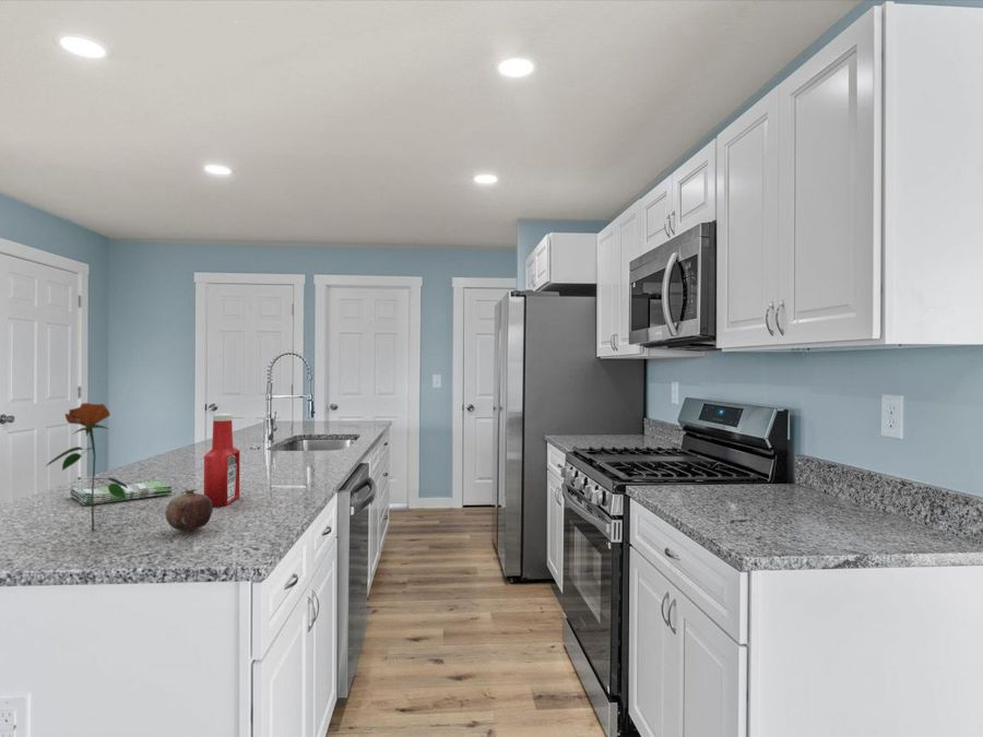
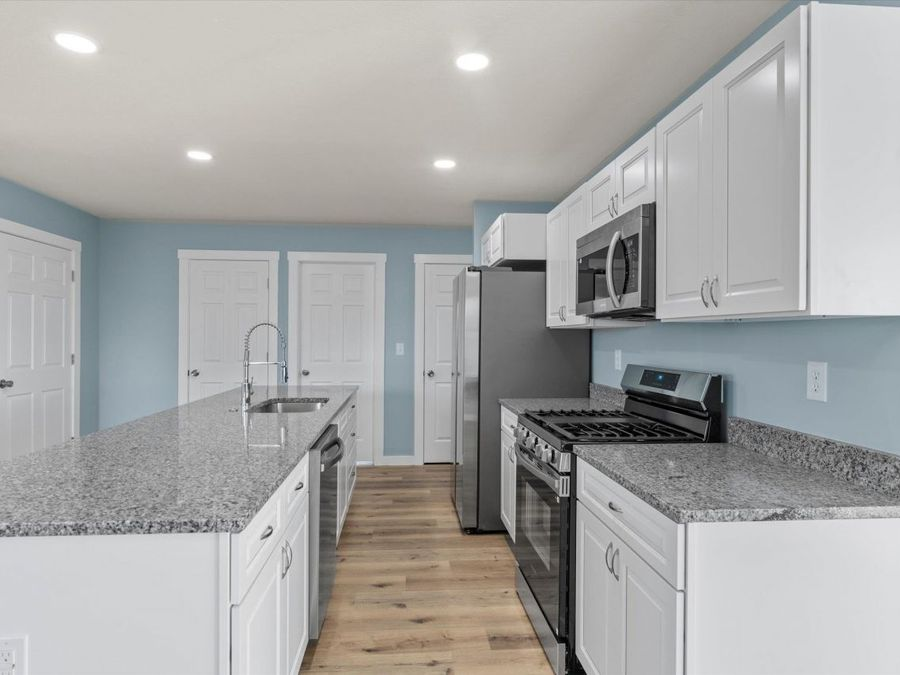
- soap bottle (222, 457)
- flower (93, 466)
- dish towel (122, 488)
- fruit (189, 509)
